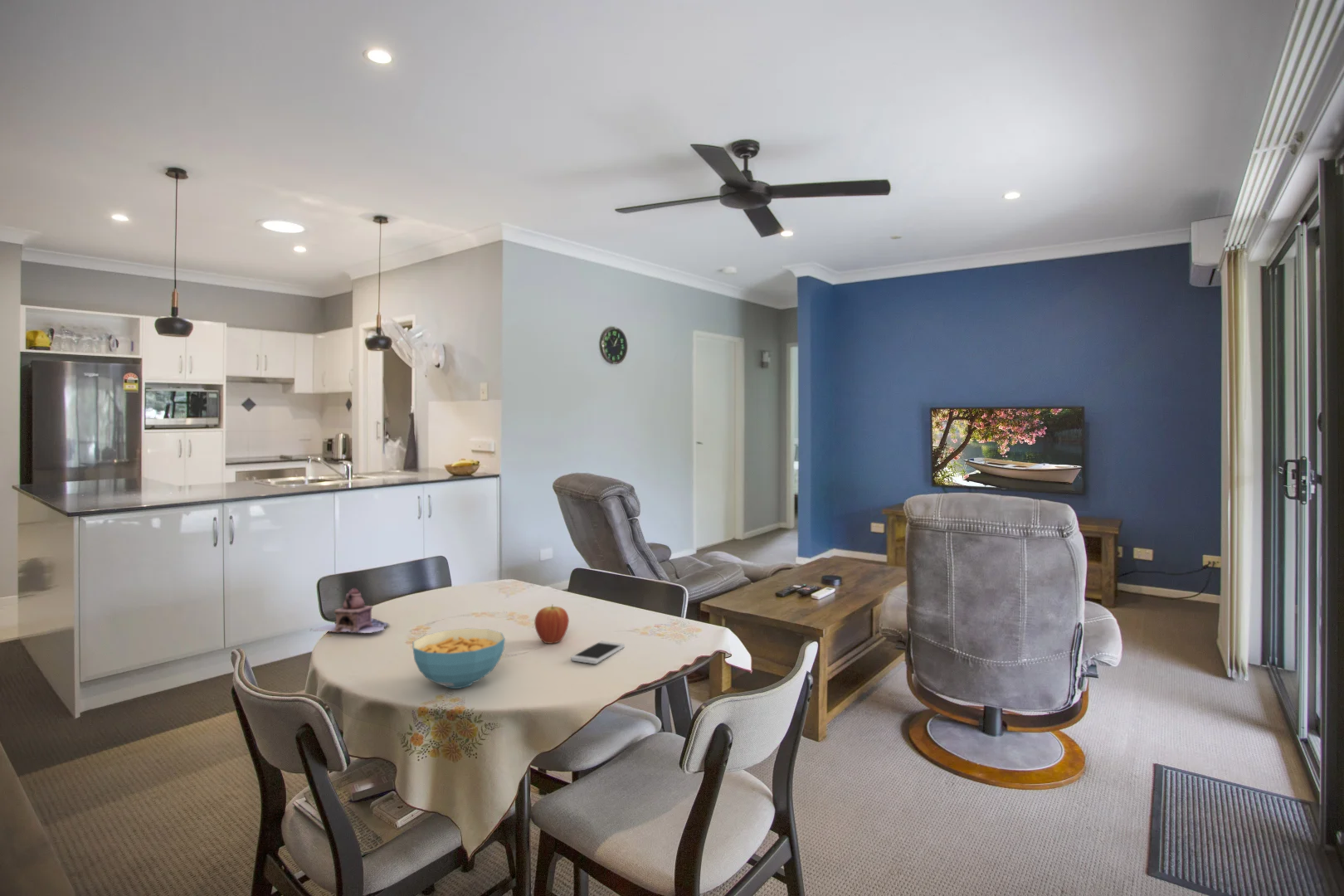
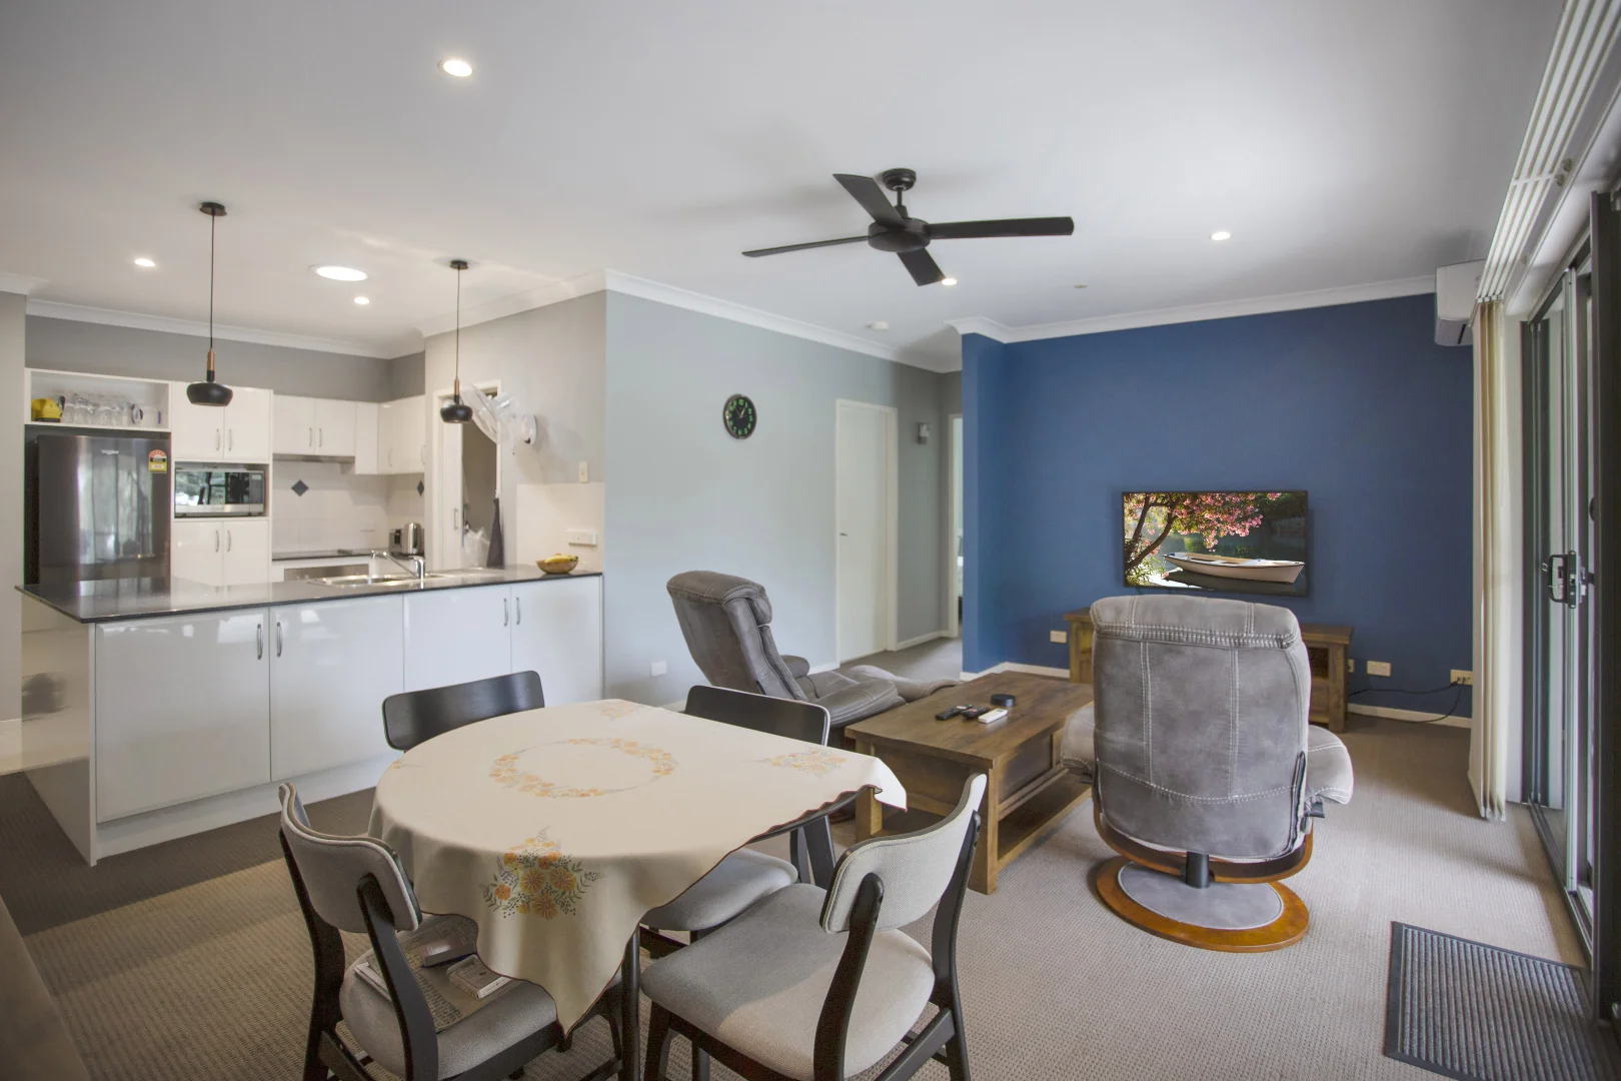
- smartphone (598, 651)
- cereal bowl (459, 662)
- teapot (356, 608)
- fruit (552, 622)
